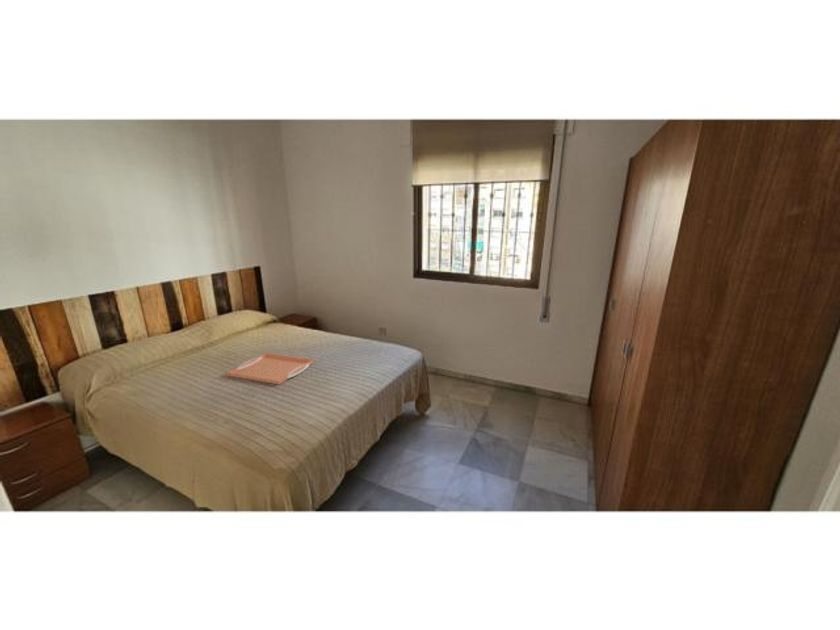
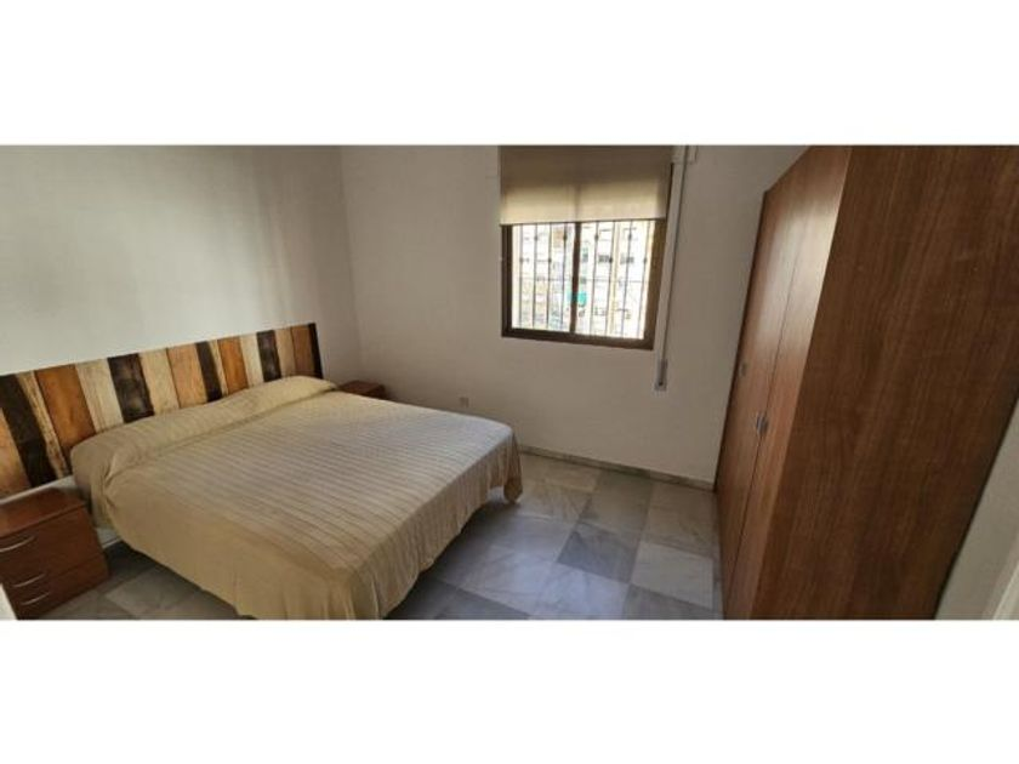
- serving tray (272, 367)
